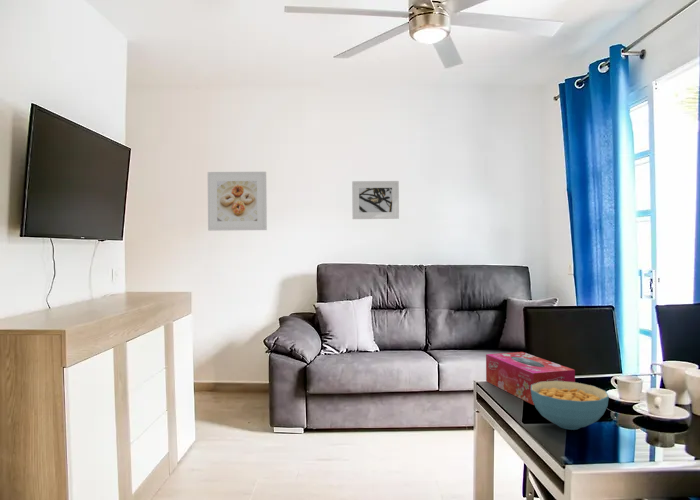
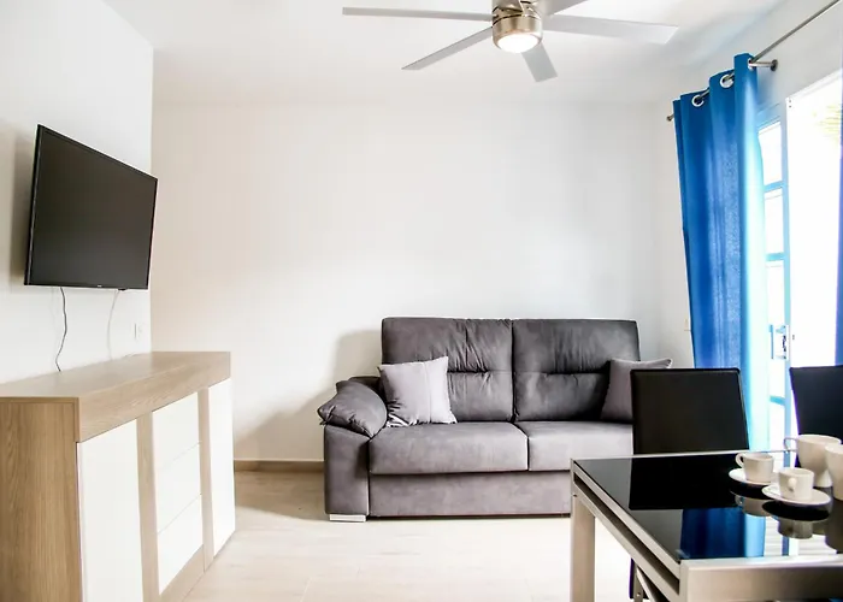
- cereal bowl (568, 408)
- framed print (237, 201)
- tissue box (527, 376)
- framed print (375, 200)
